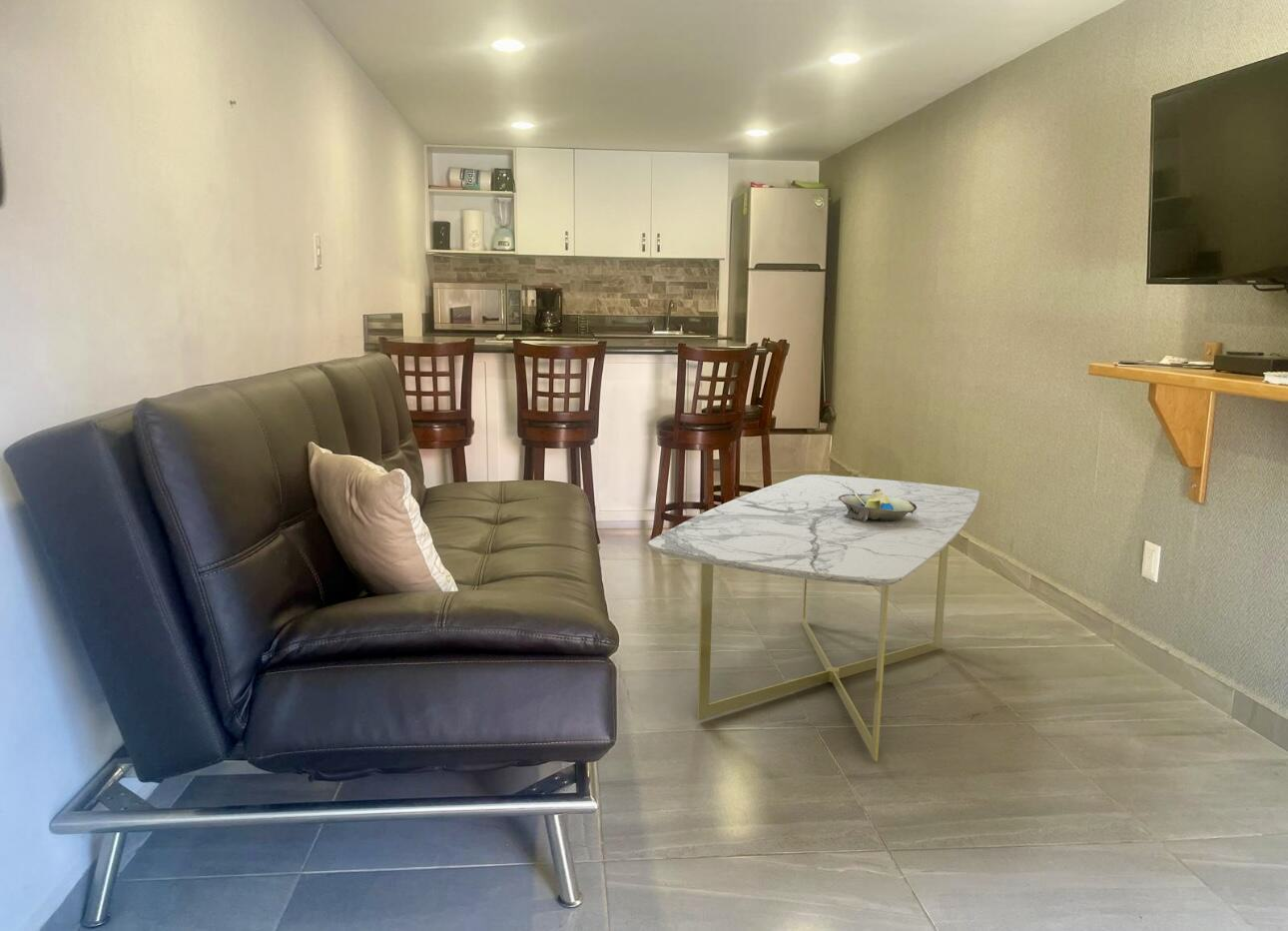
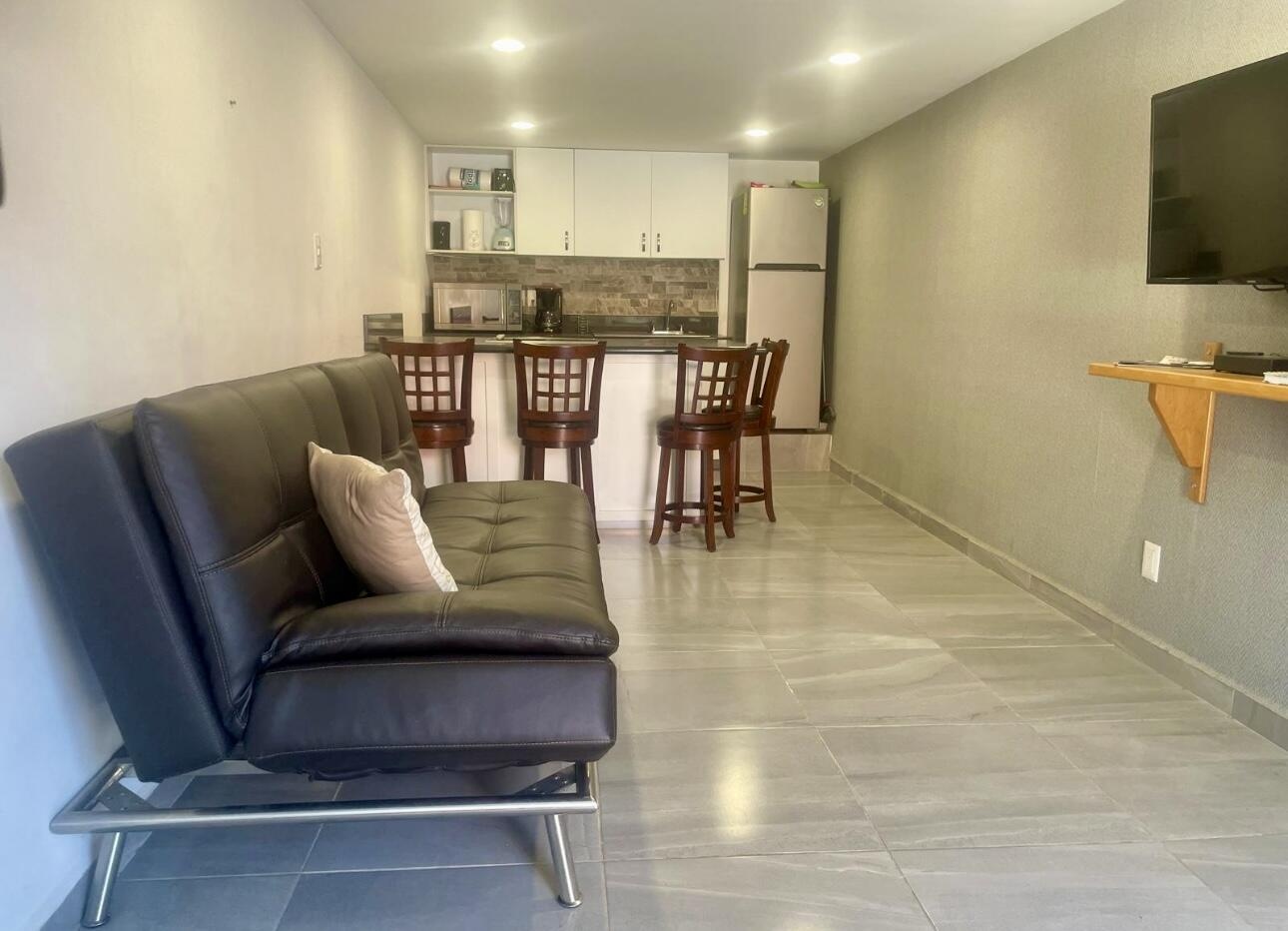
- coffee table (835, 581)
- decorative bowl (875, 501)
